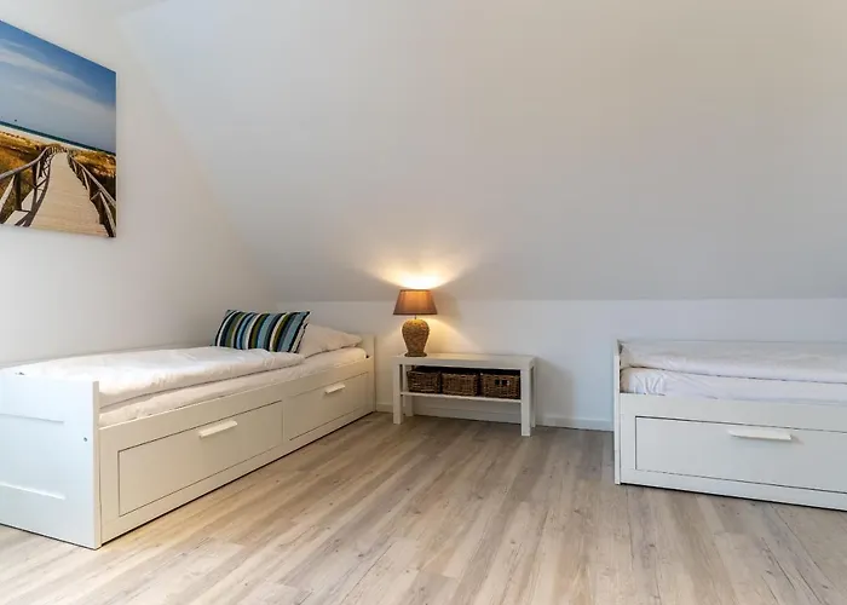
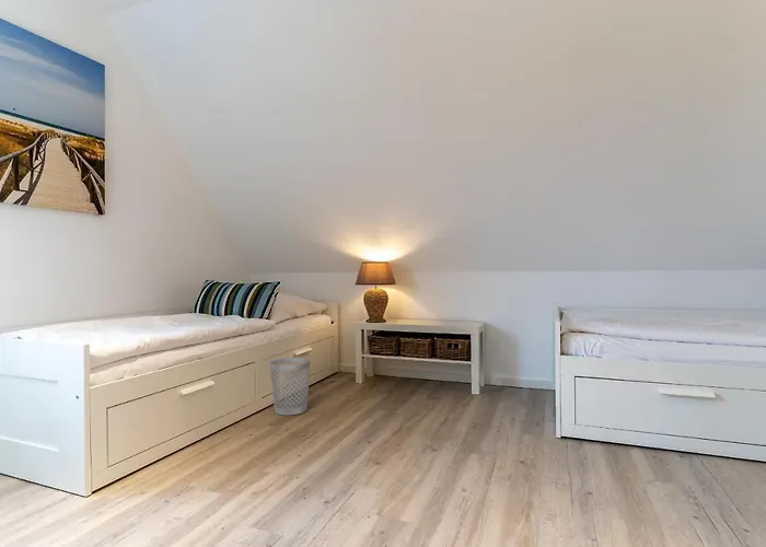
+ wastebasket (290, 385)
